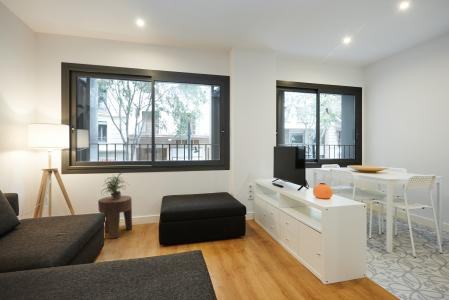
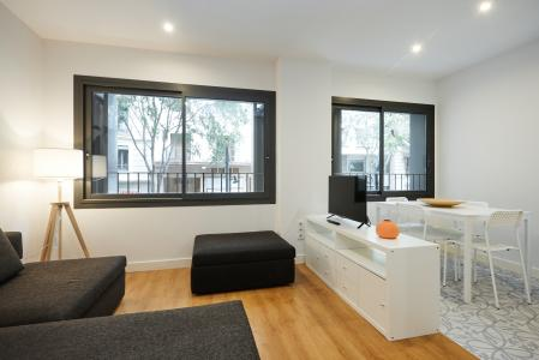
- potted plant (115, 185)
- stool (115, 215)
